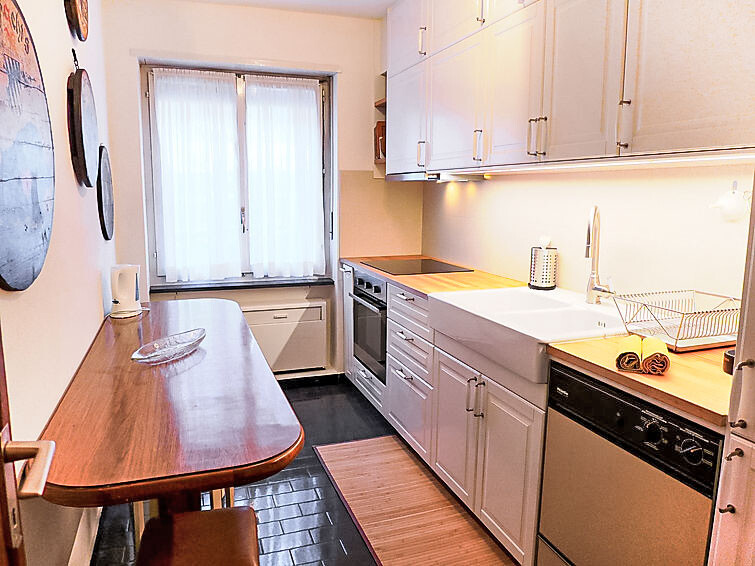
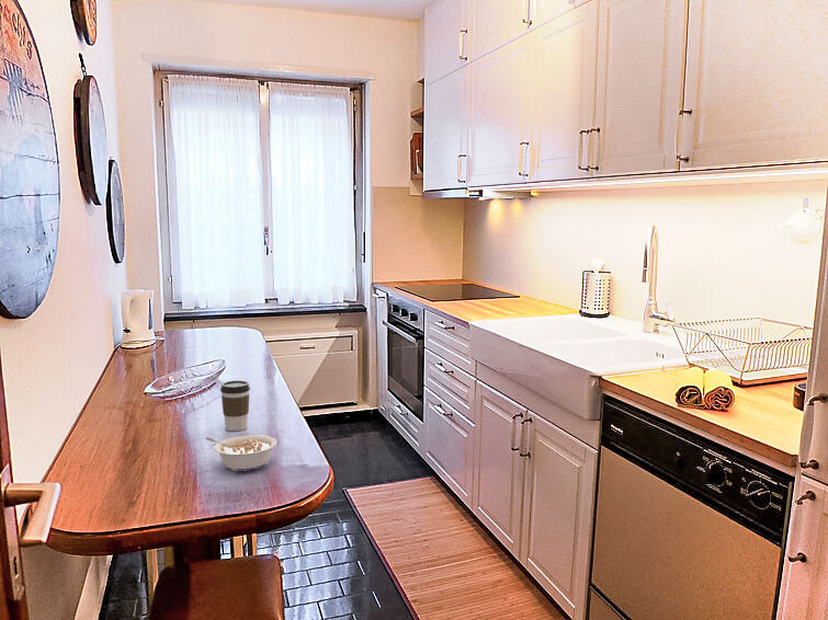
+ legume (243, 452)
+ coffee cup (235, 405)
